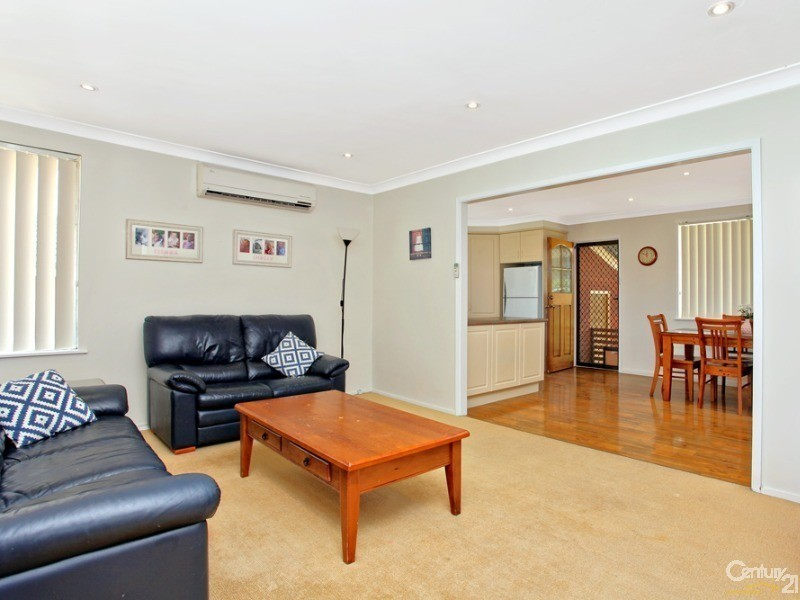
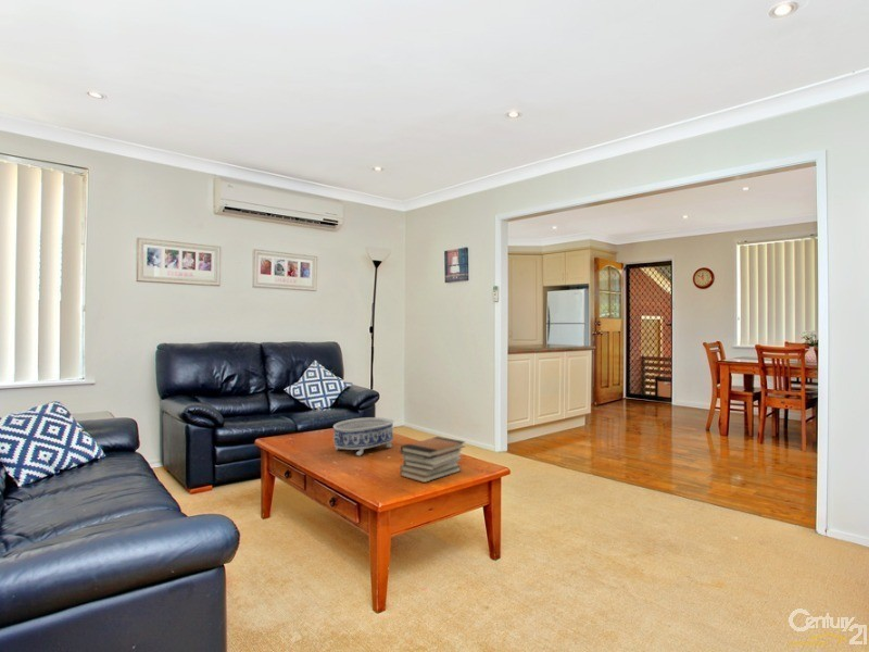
+ decorative bowl (364, 435)
+ book stack (432, 457)
